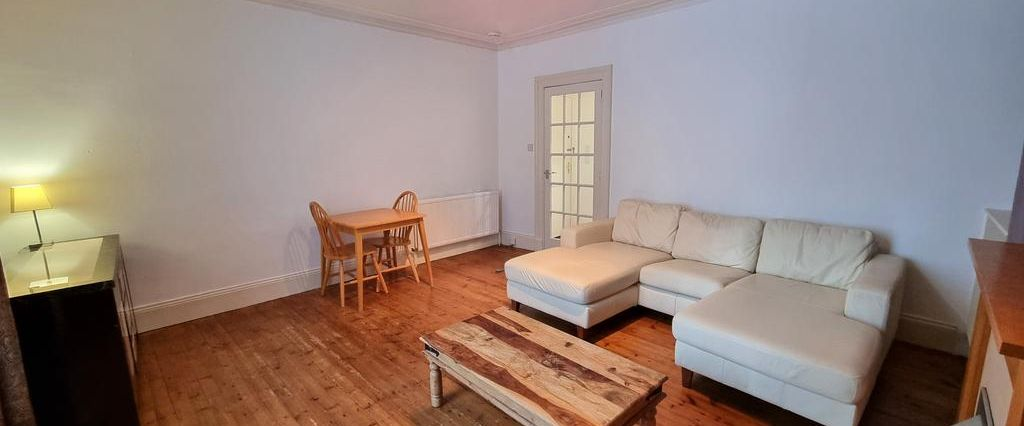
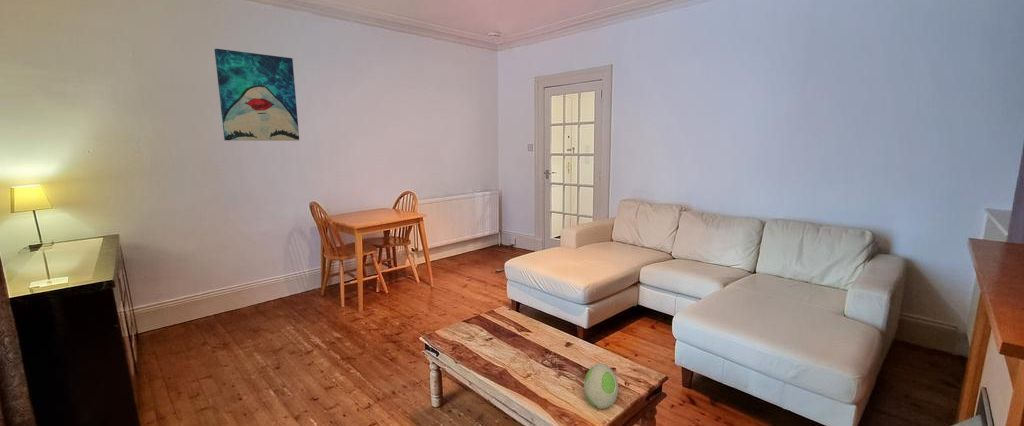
+ decorative egg (600, 385)
+ wall art (259, 97)
